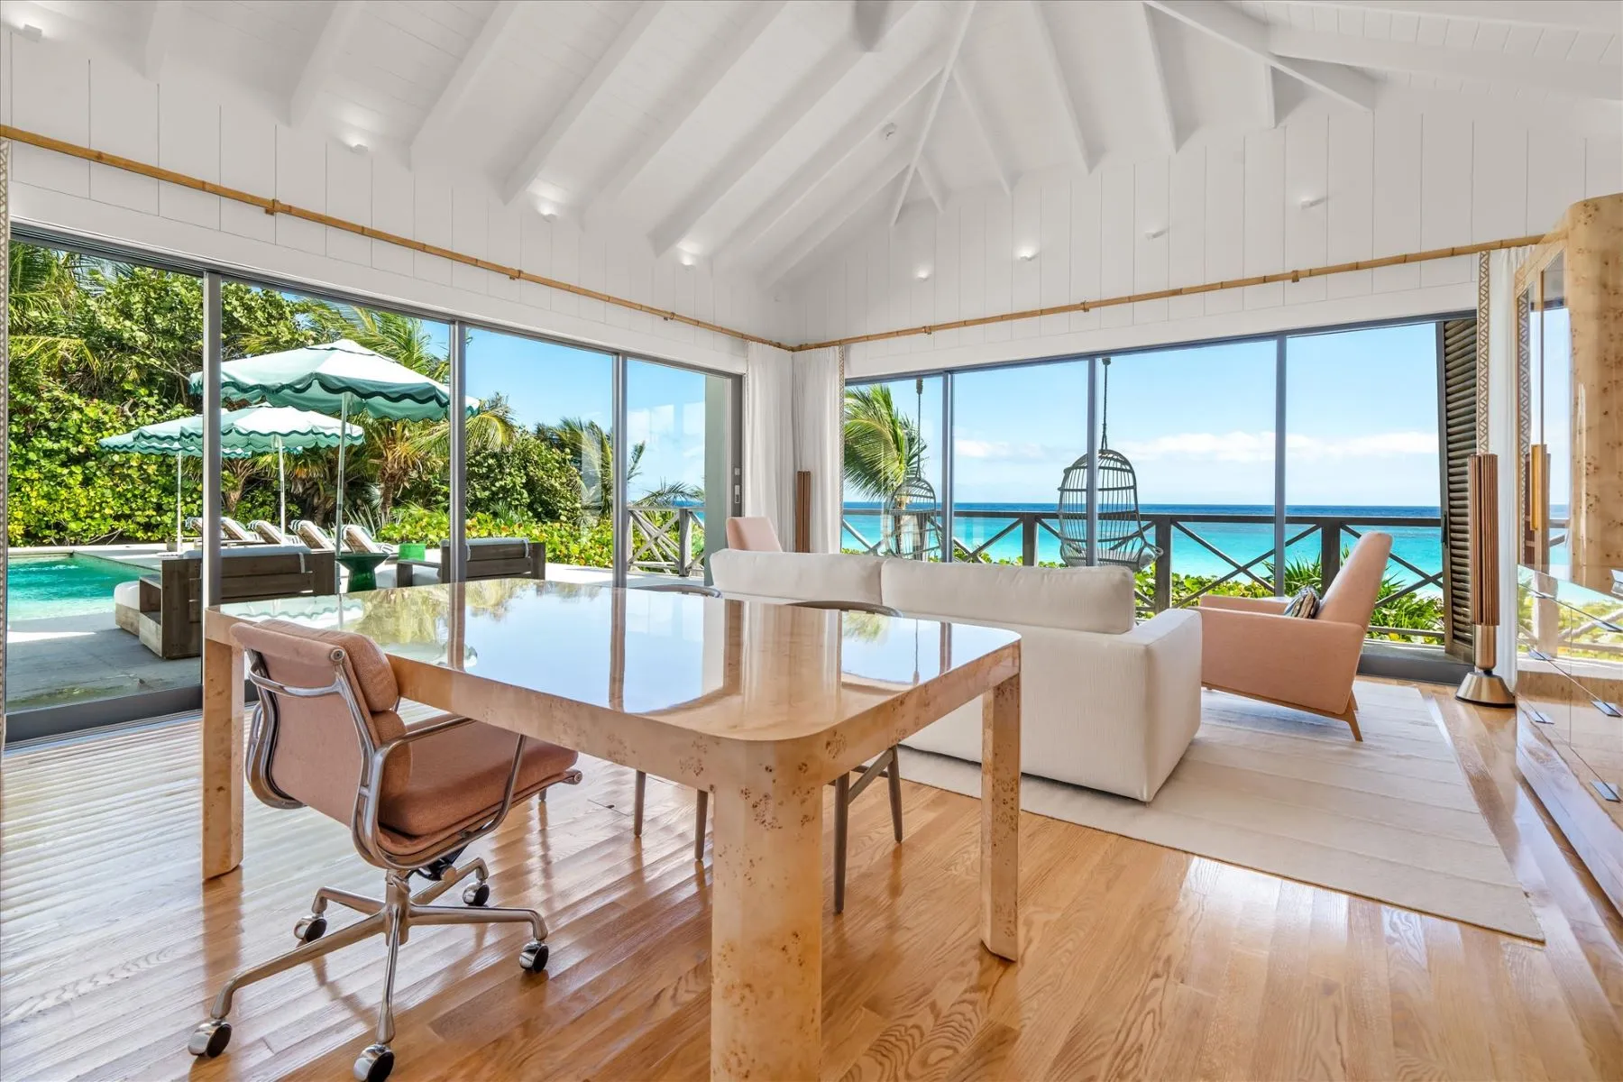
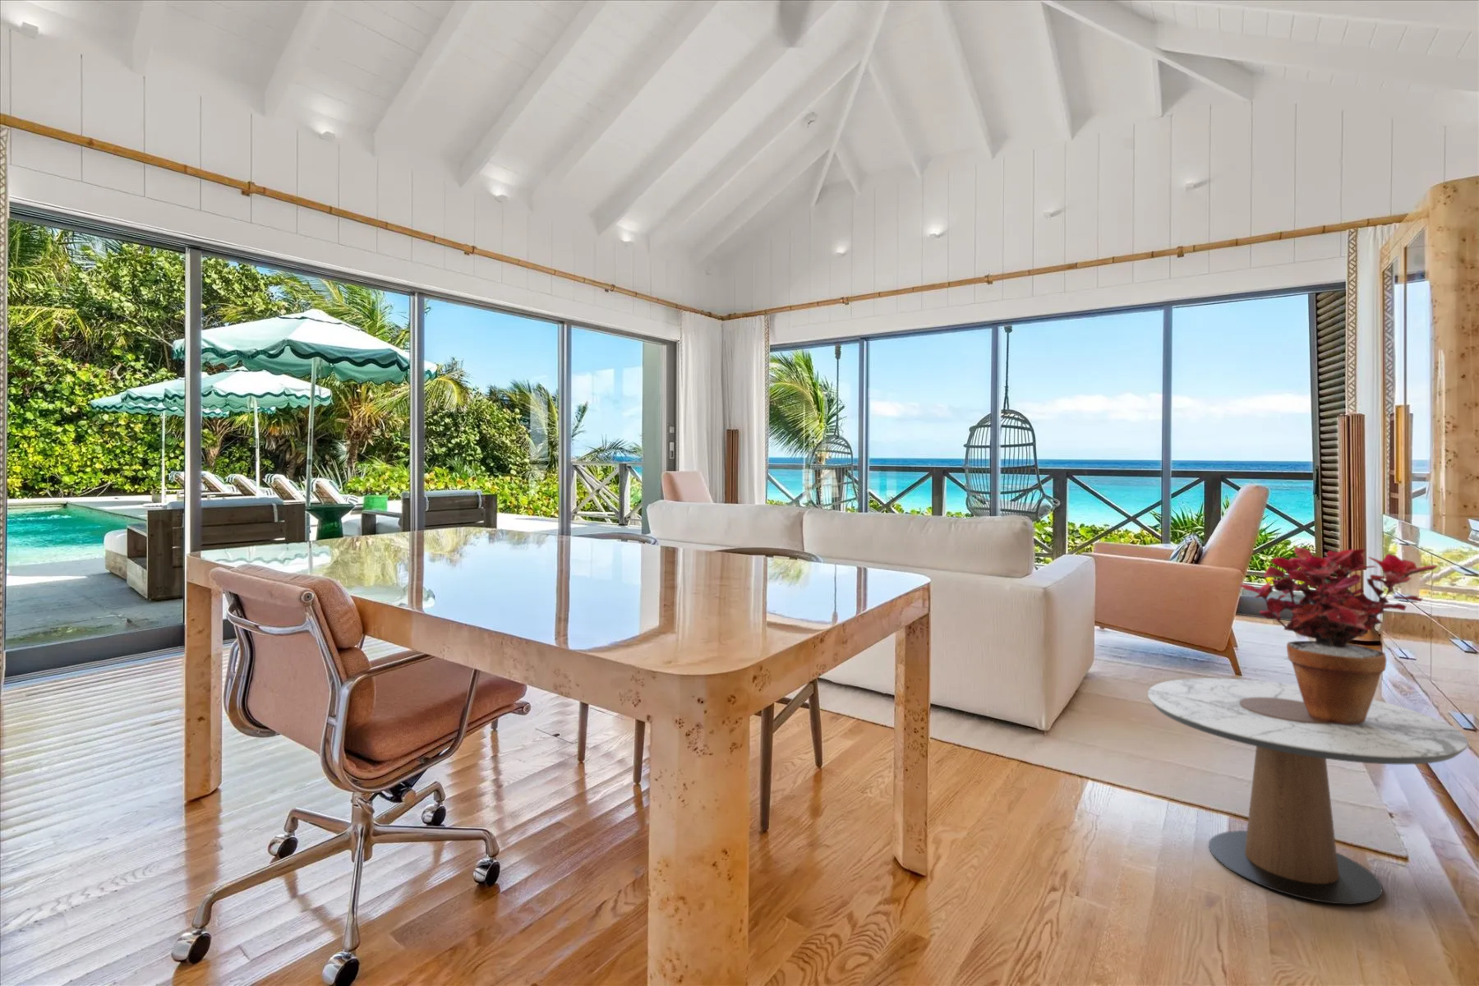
+ side table (1290, 787)
+ potted plant (1327, 631)
